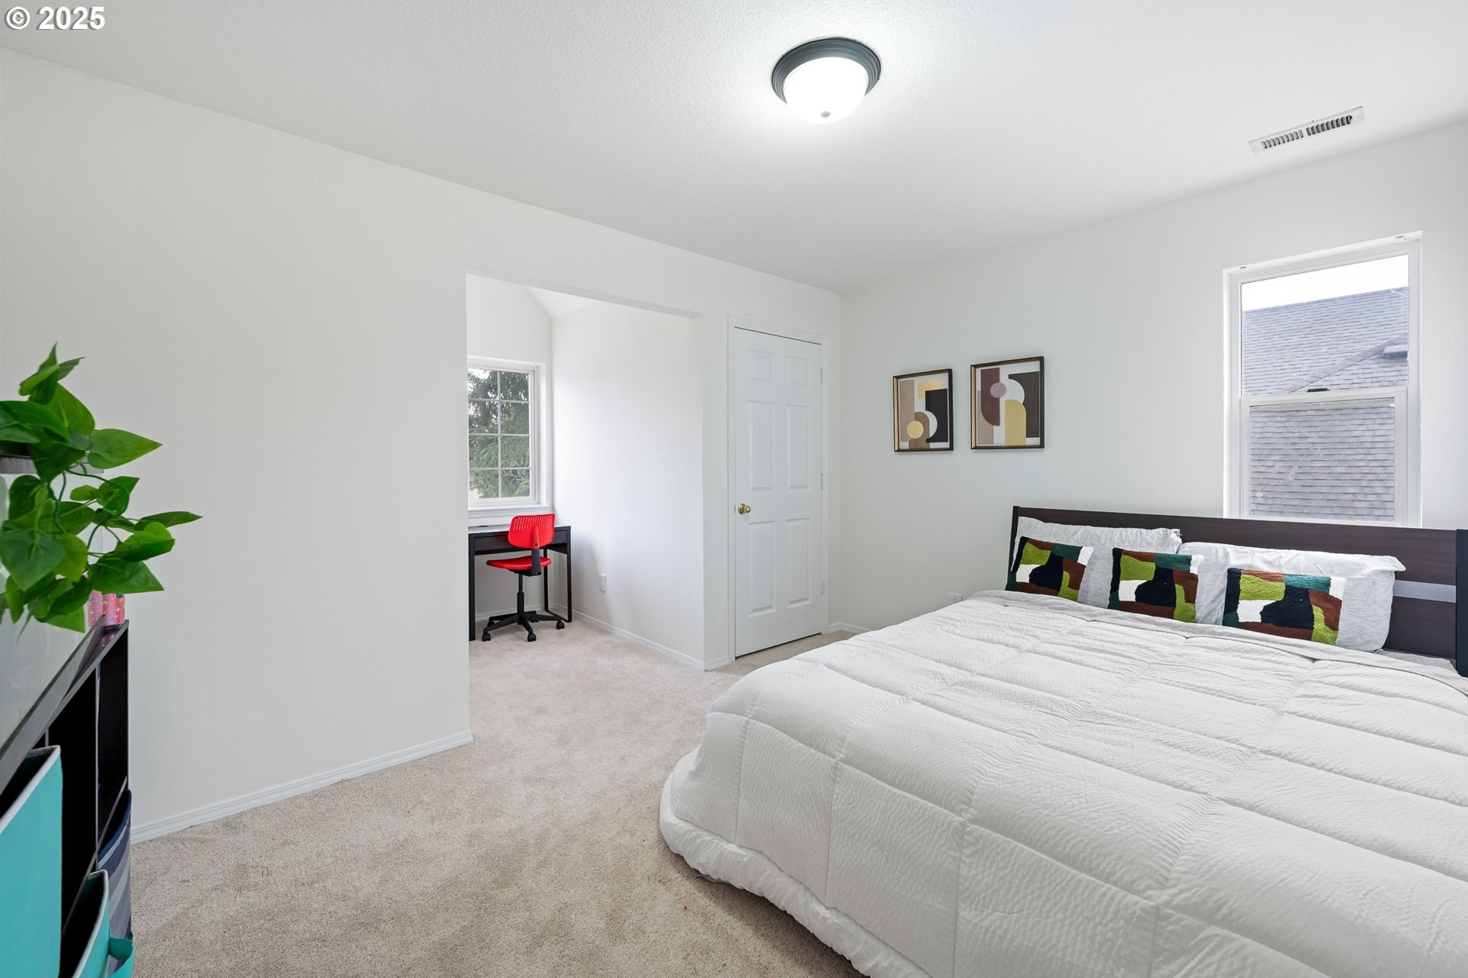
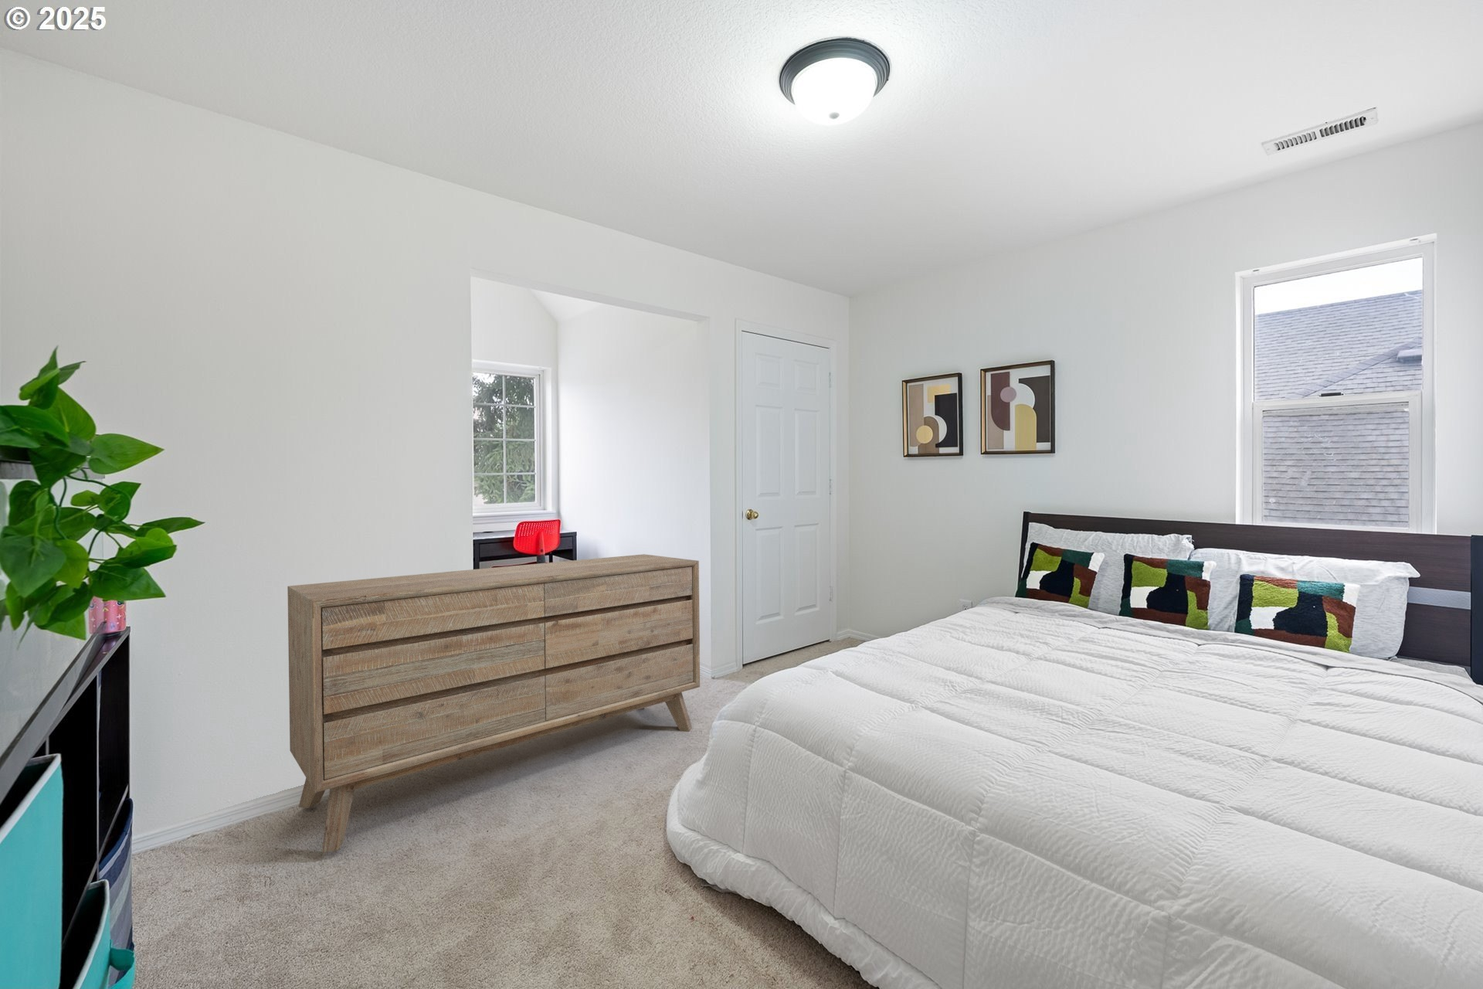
+ dresser (521, 667)
